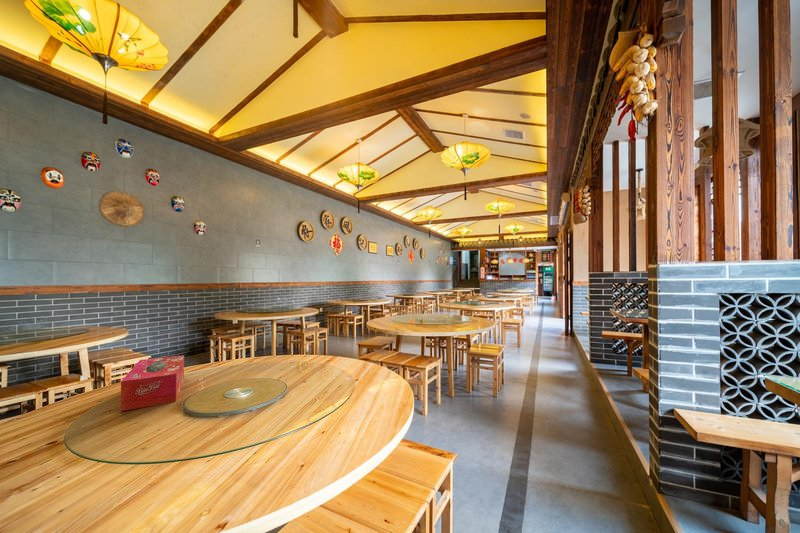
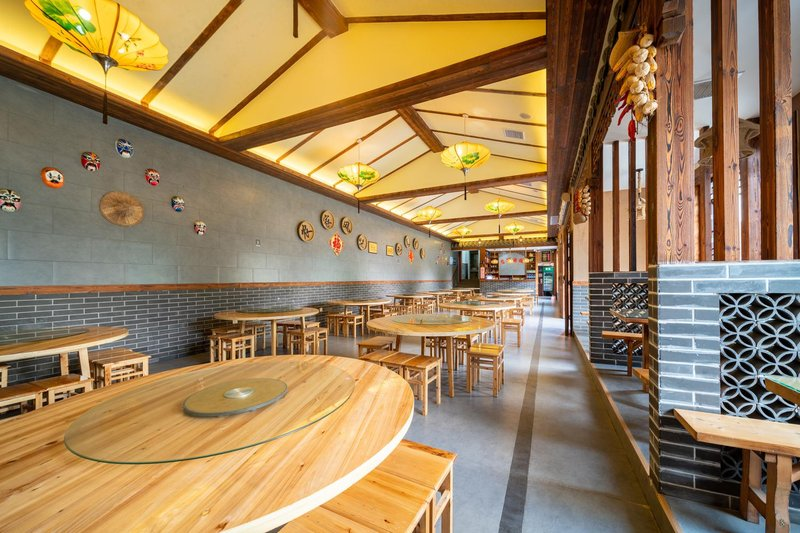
- tissue box (156, 379)
